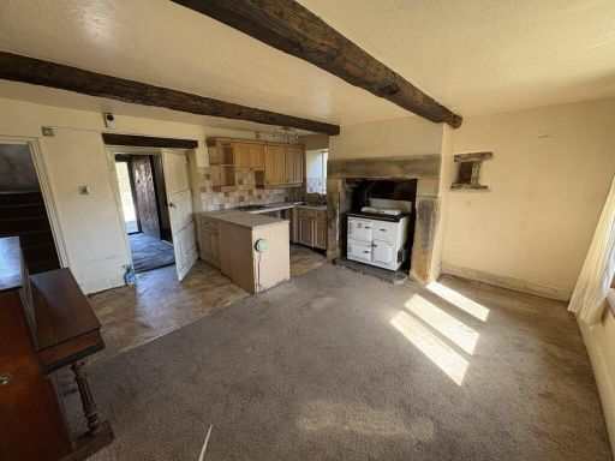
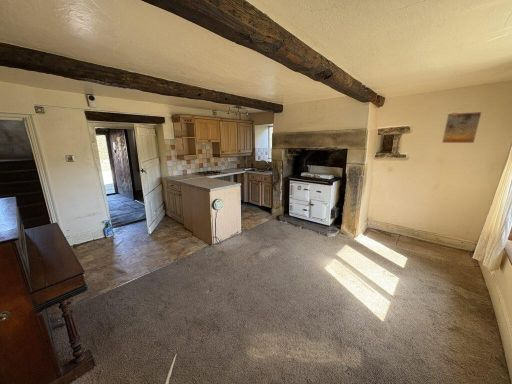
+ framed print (460, 128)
